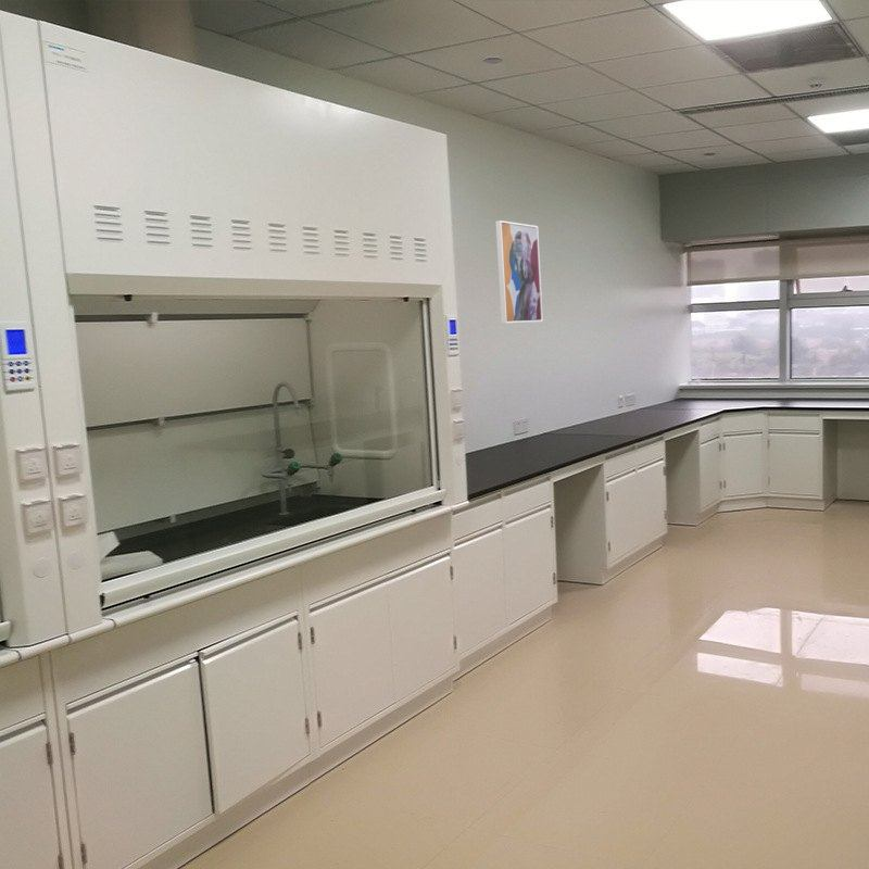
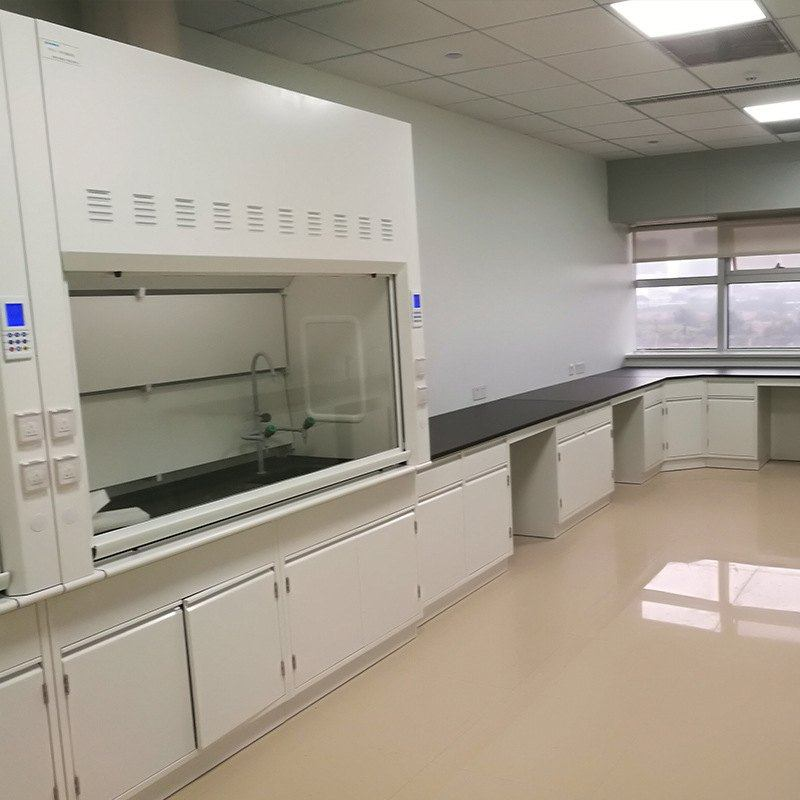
- wall art (519, 273)
